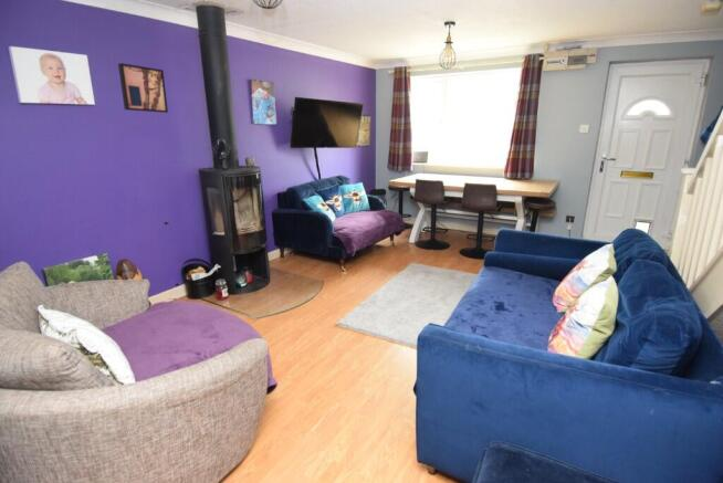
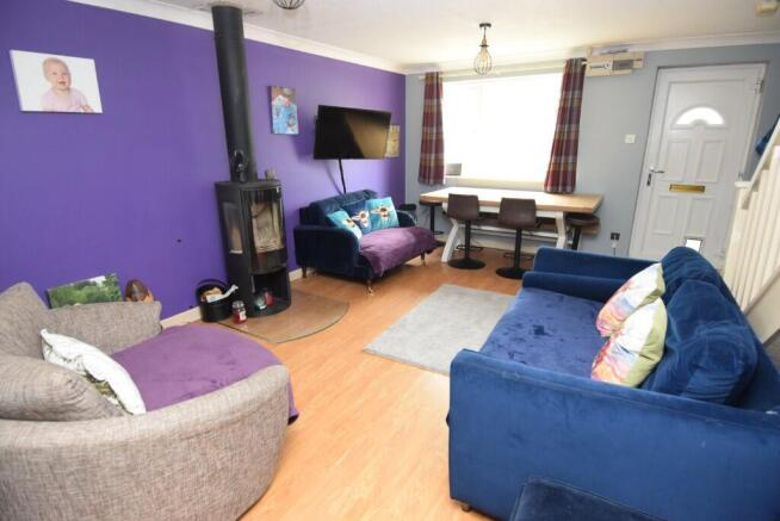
- wall art (144, 88)
